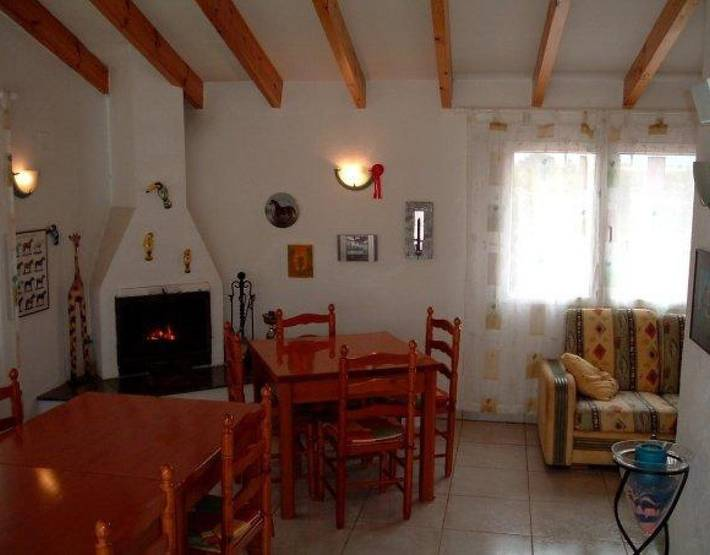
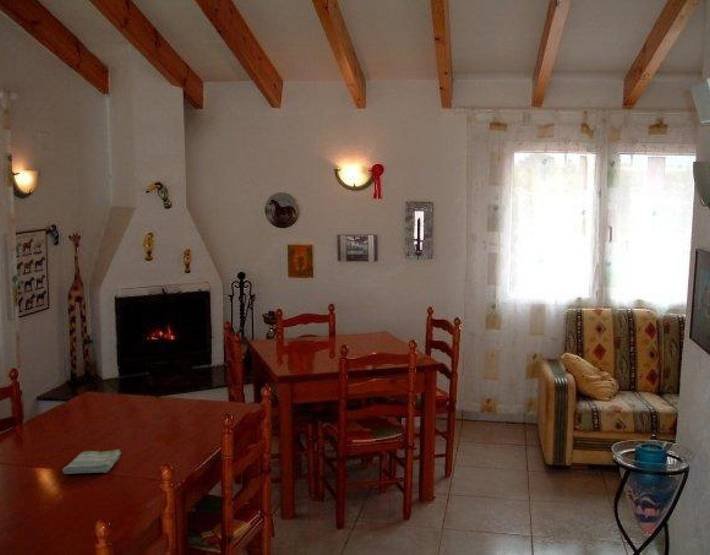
+ dish towel (93, 460)
